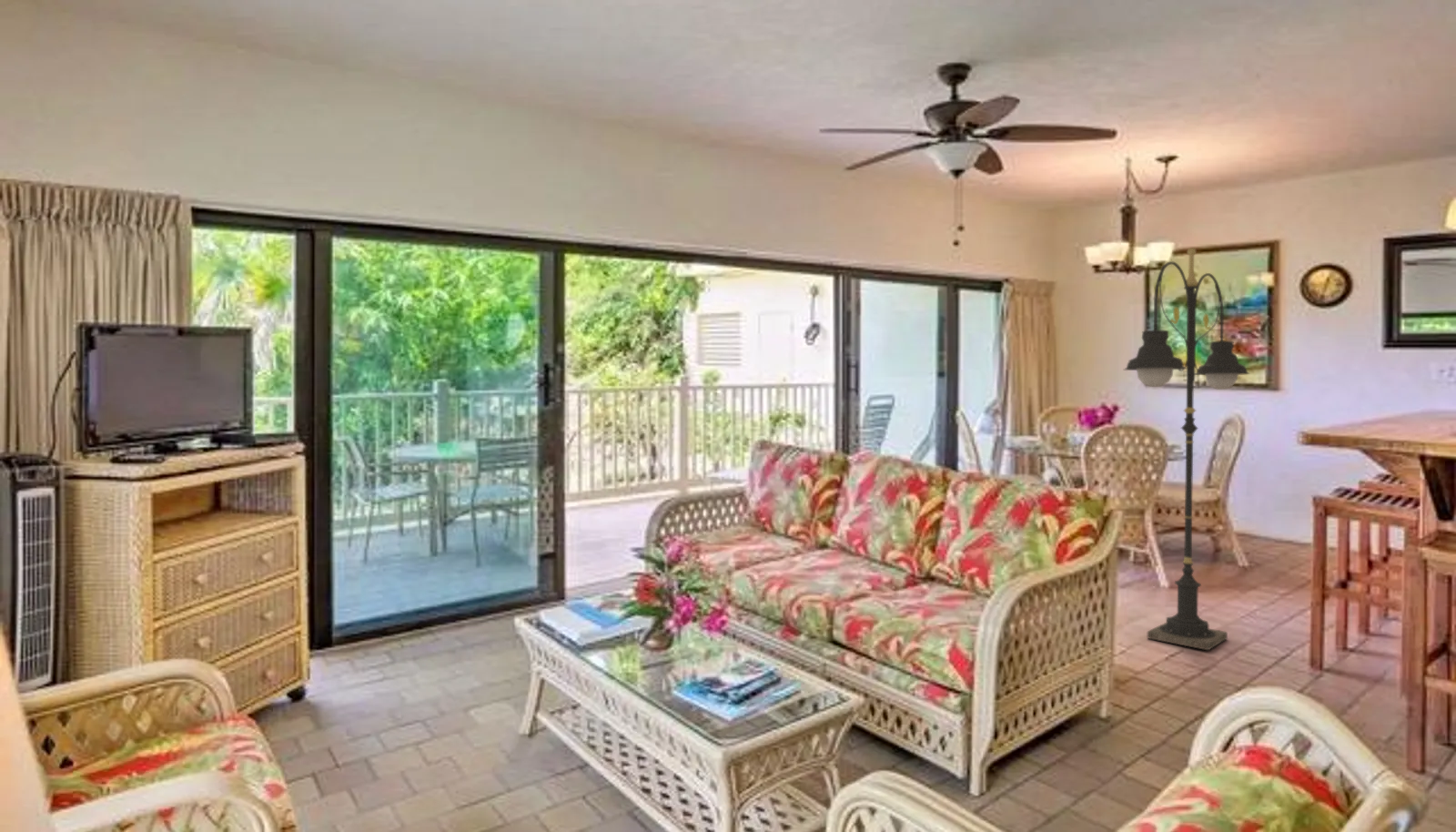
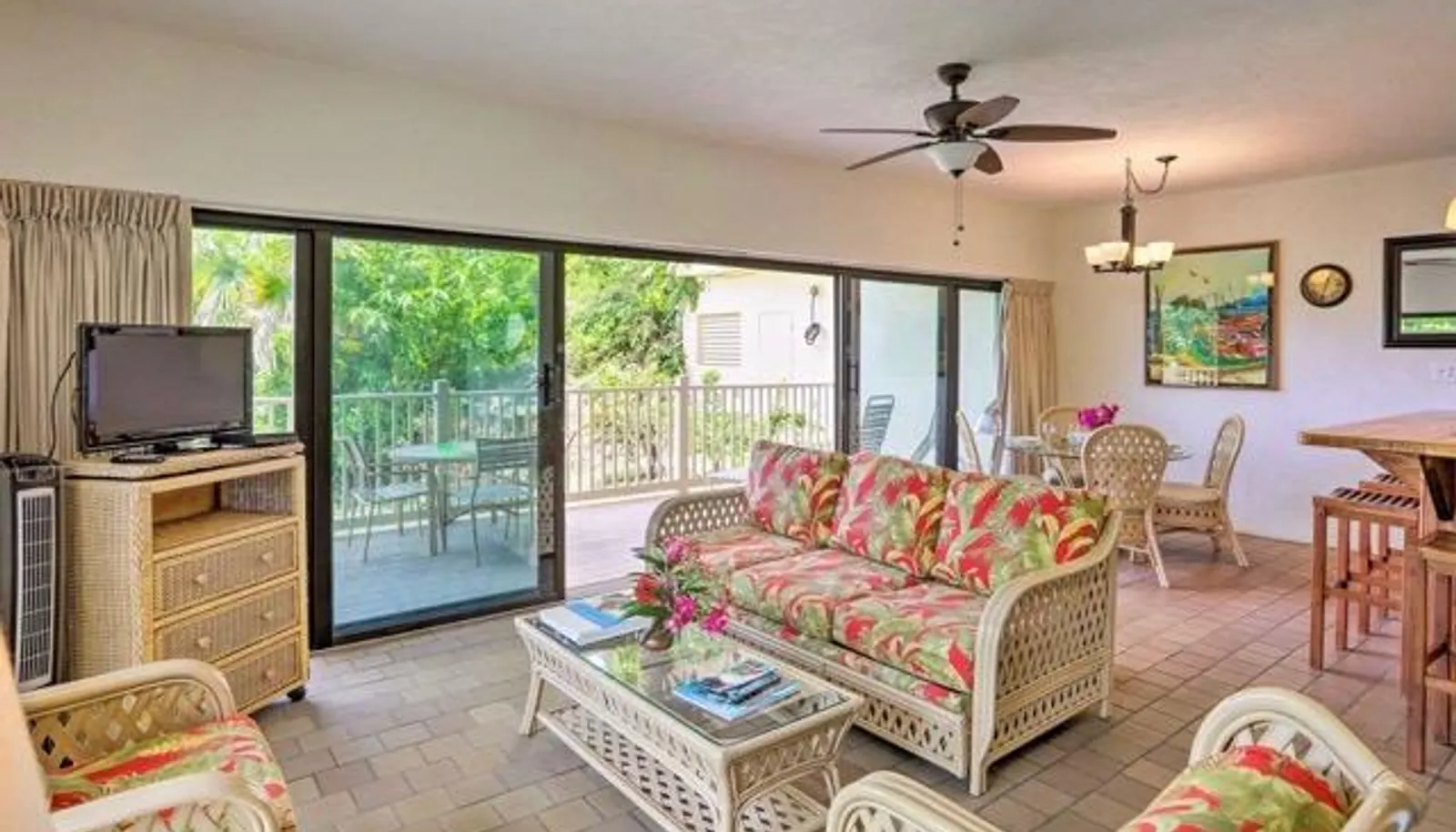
- floor lamp (1189, 444)
